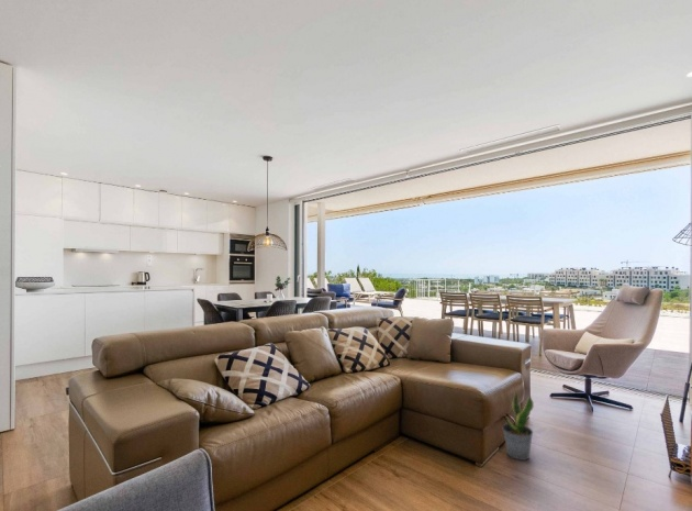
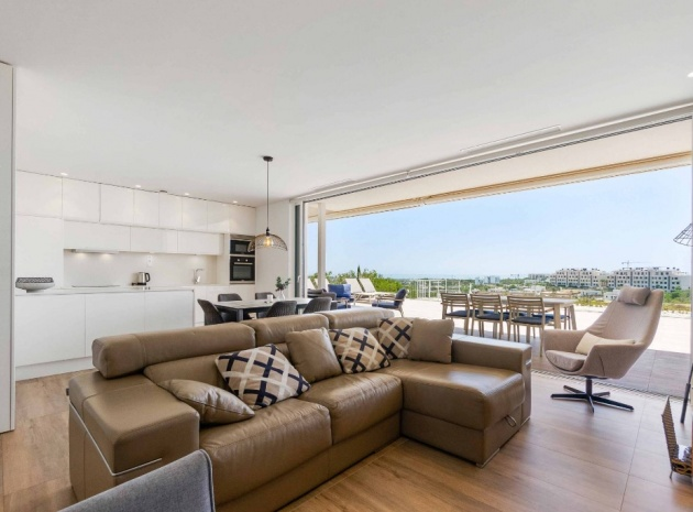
- potted plant (517, 423)
